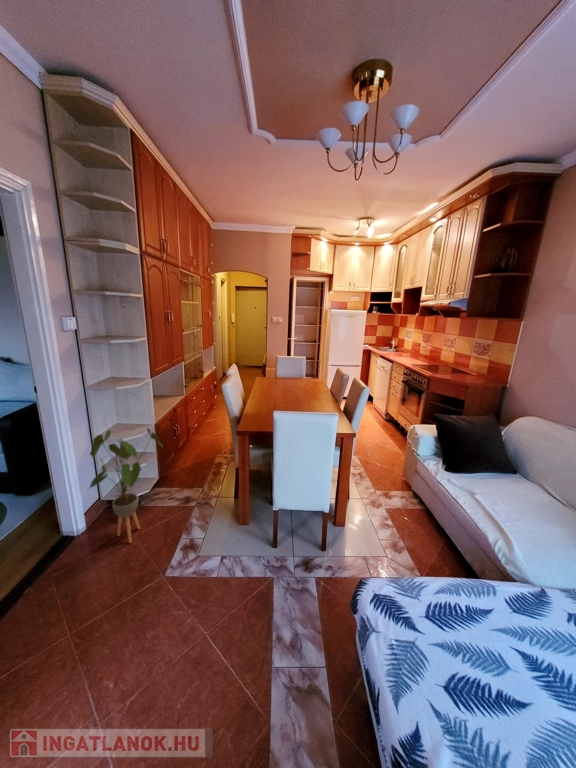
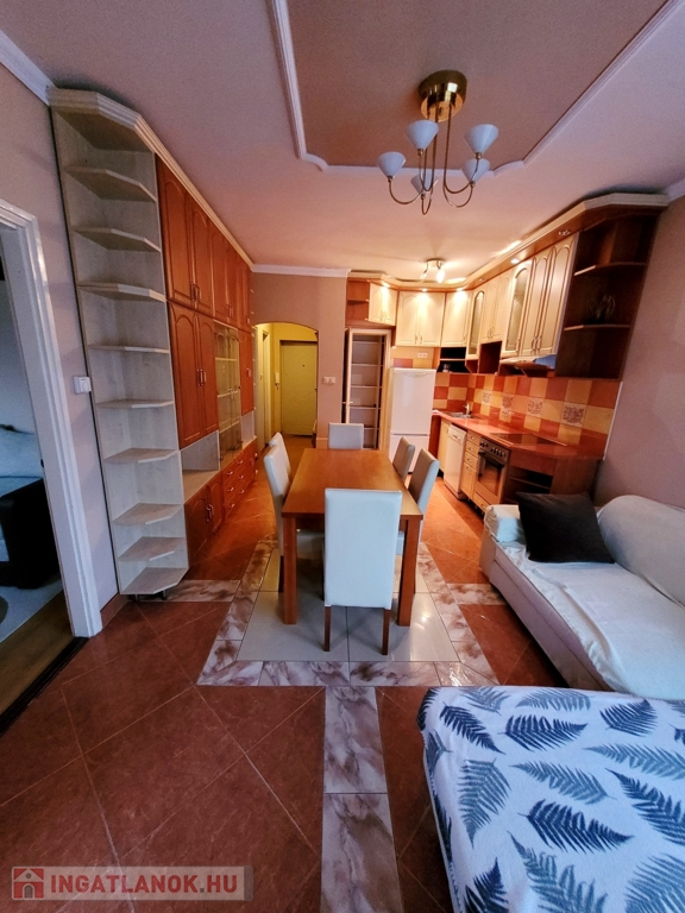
- house plant (122, 483)
